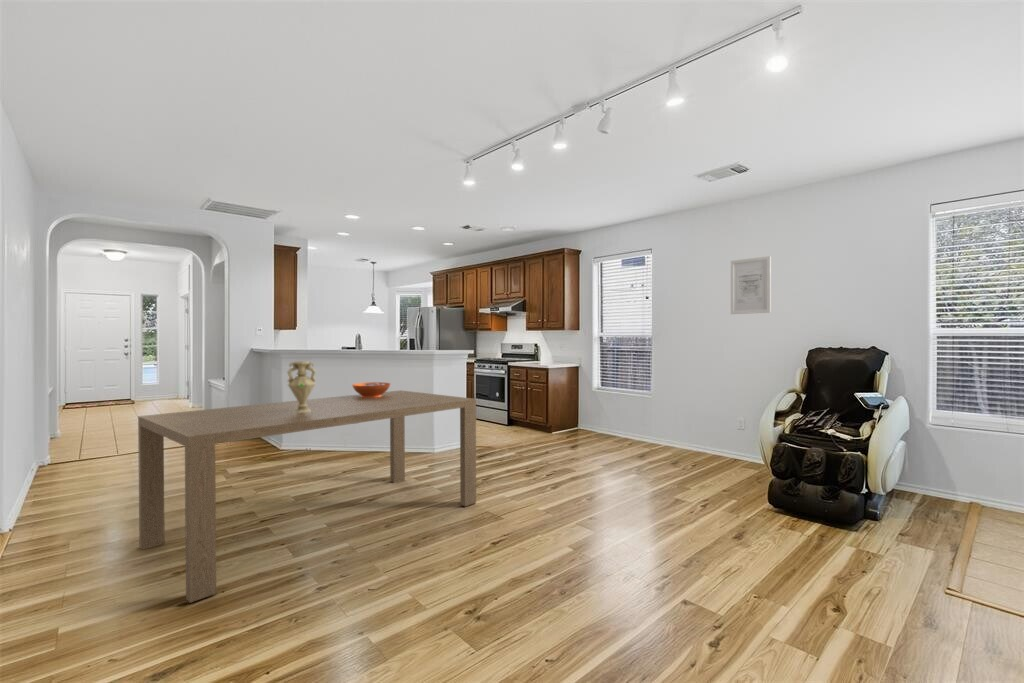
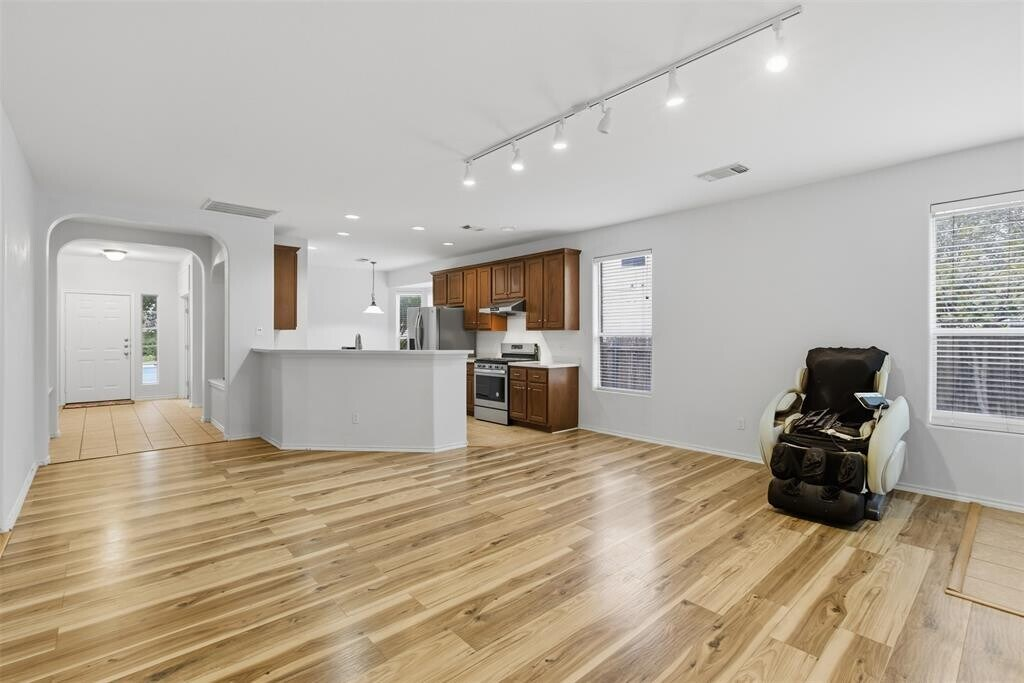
- decorative bowl (371, 389)
- vase (301, 386)
- dining table (319, 428)
- wall art (750, 286)
